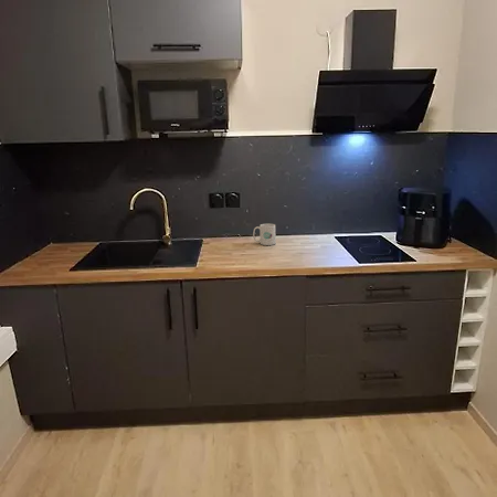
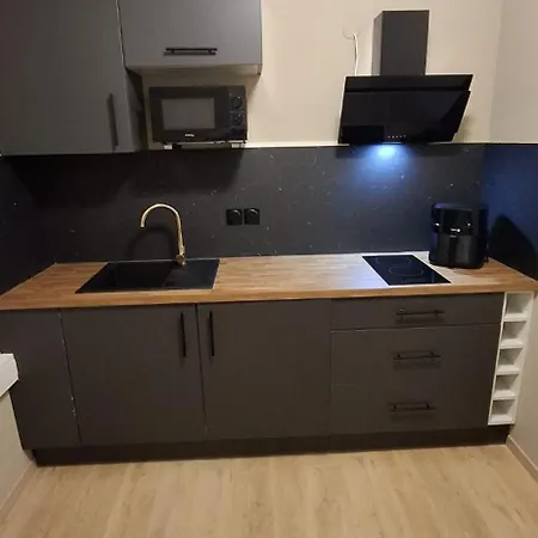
- mug (264, 234)
